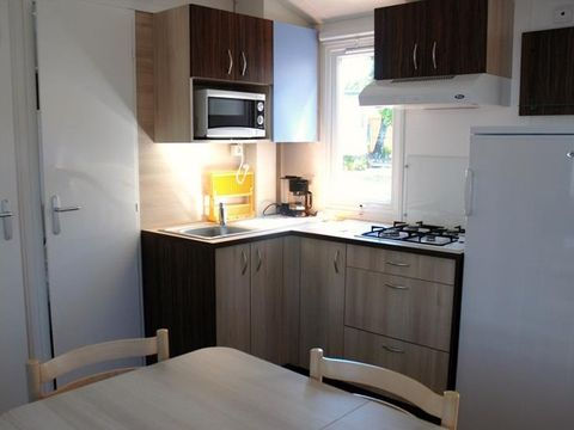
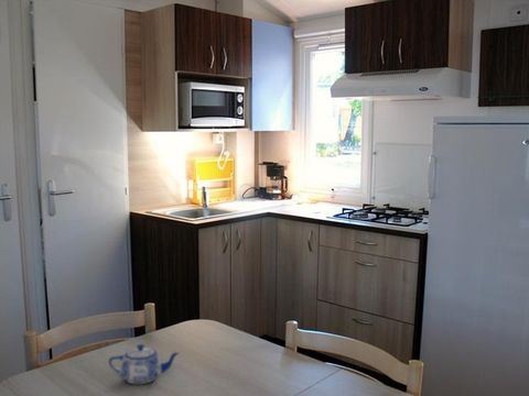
+ teapot (144, 361)
